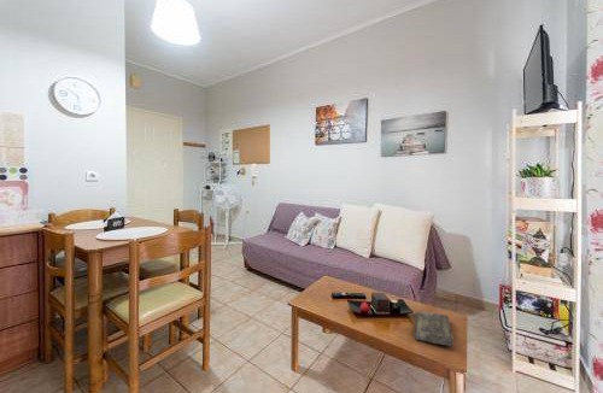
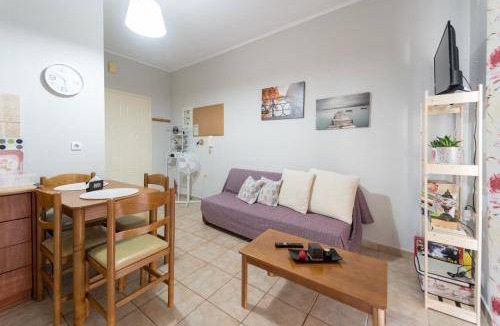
- book (432, 325)
